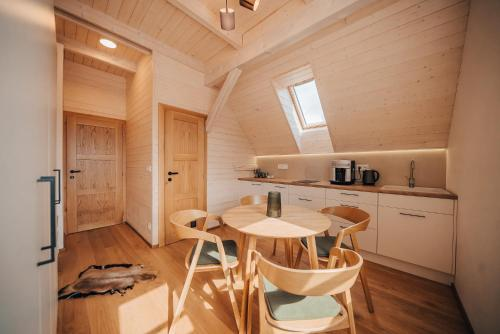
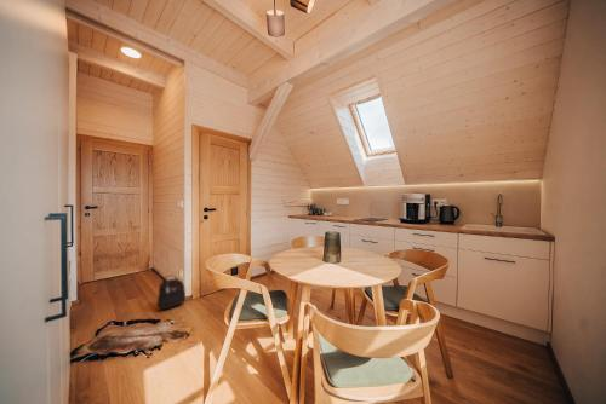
+ backpack (171, 290)
